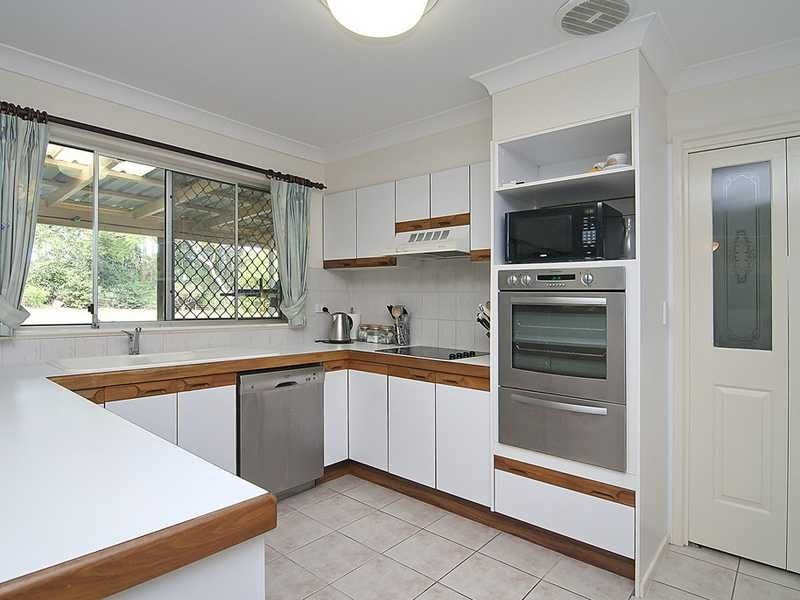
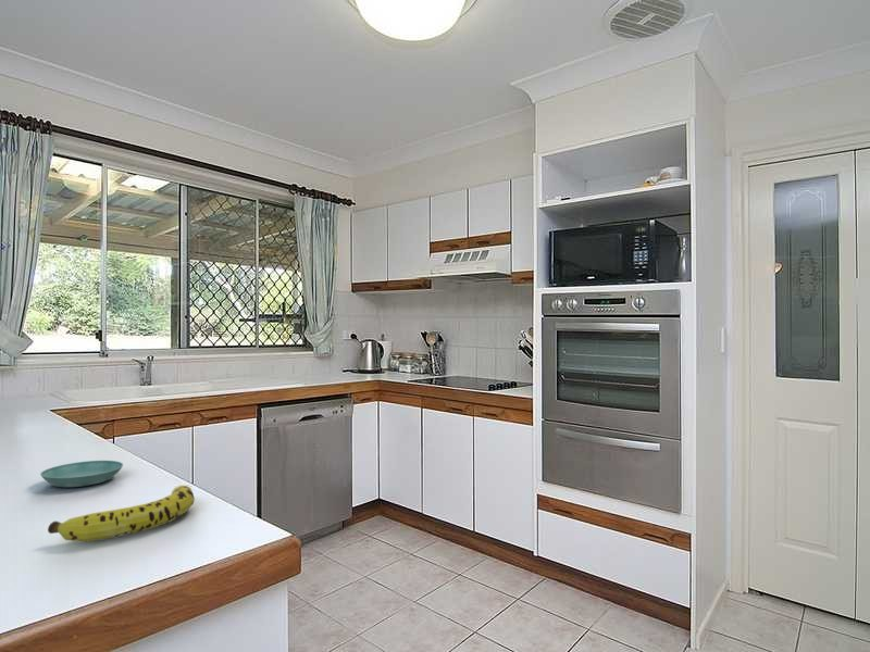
+ fruit (128, 510)
+ saucer (83, 474)
